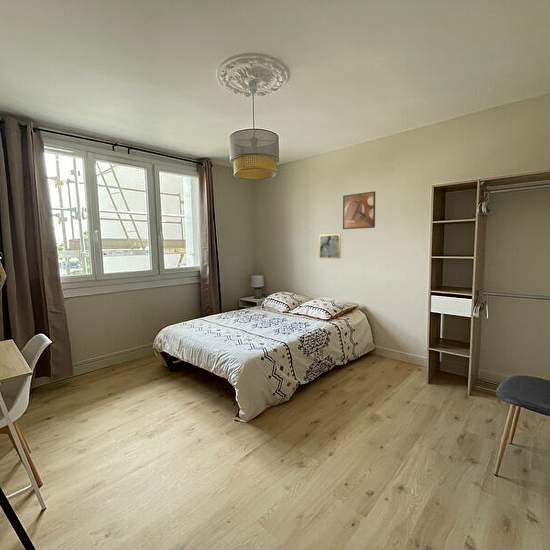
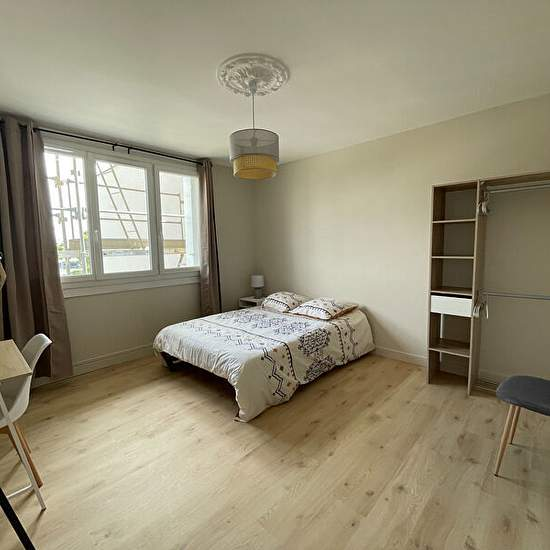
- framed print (358, 211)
- wall art (329, 246)
